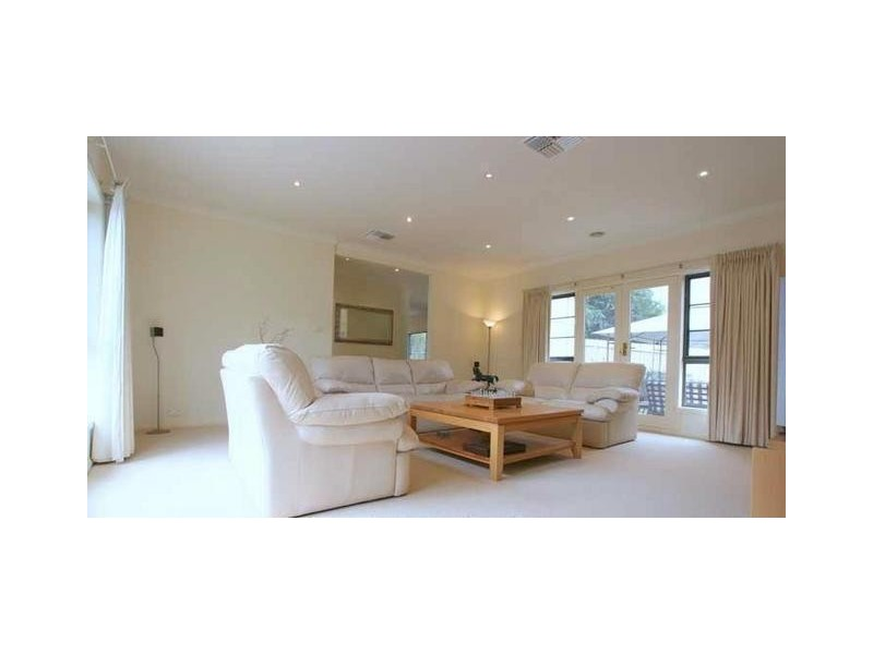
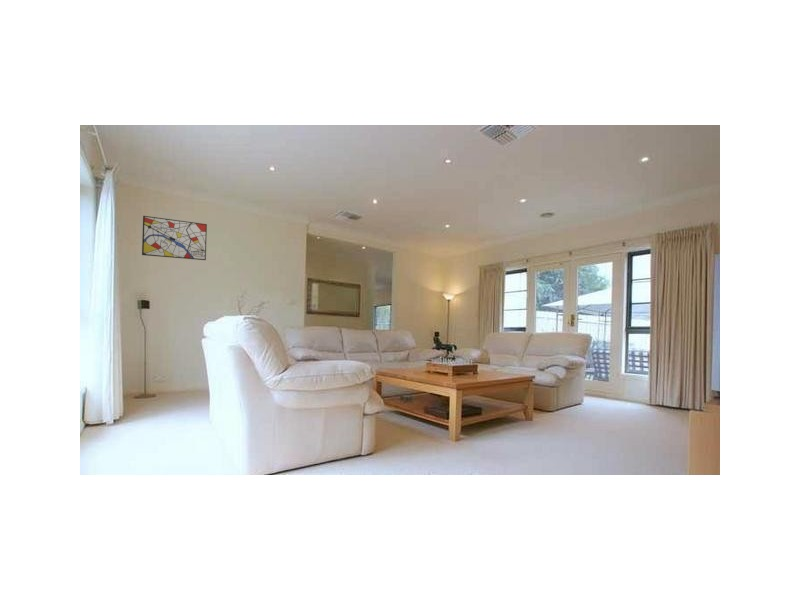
+ wall art (175, 238)
